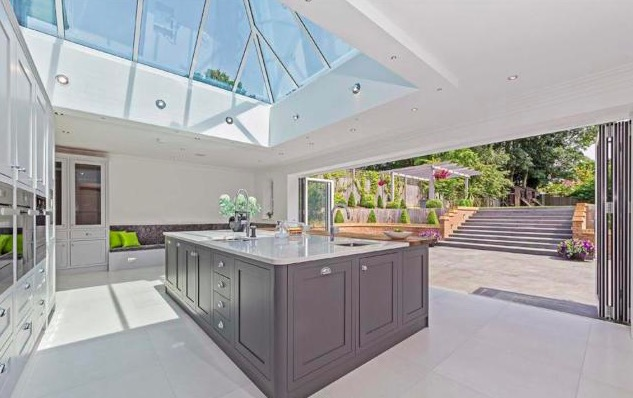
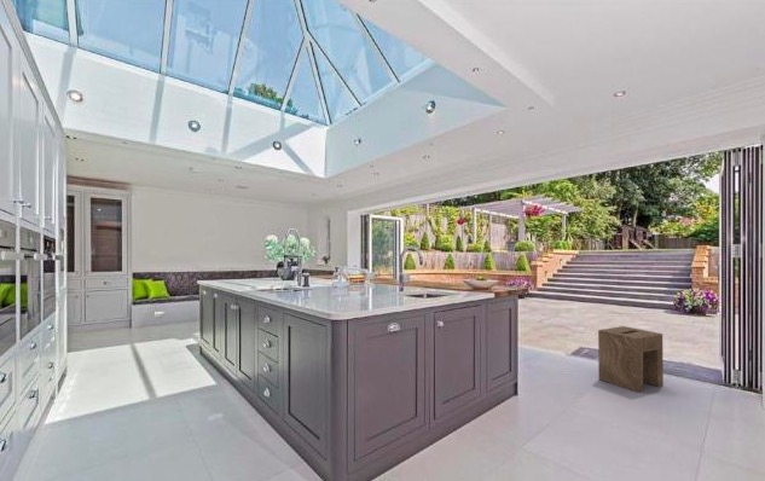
+ stool (630, 357)
